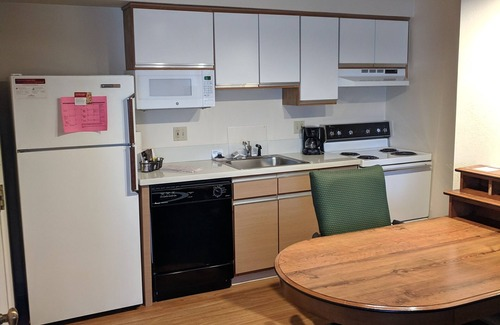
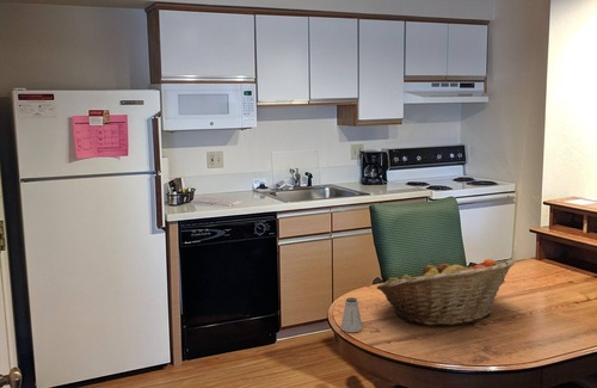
+ fruit basket (445, 284)
+ saltshaker (351, 313)
